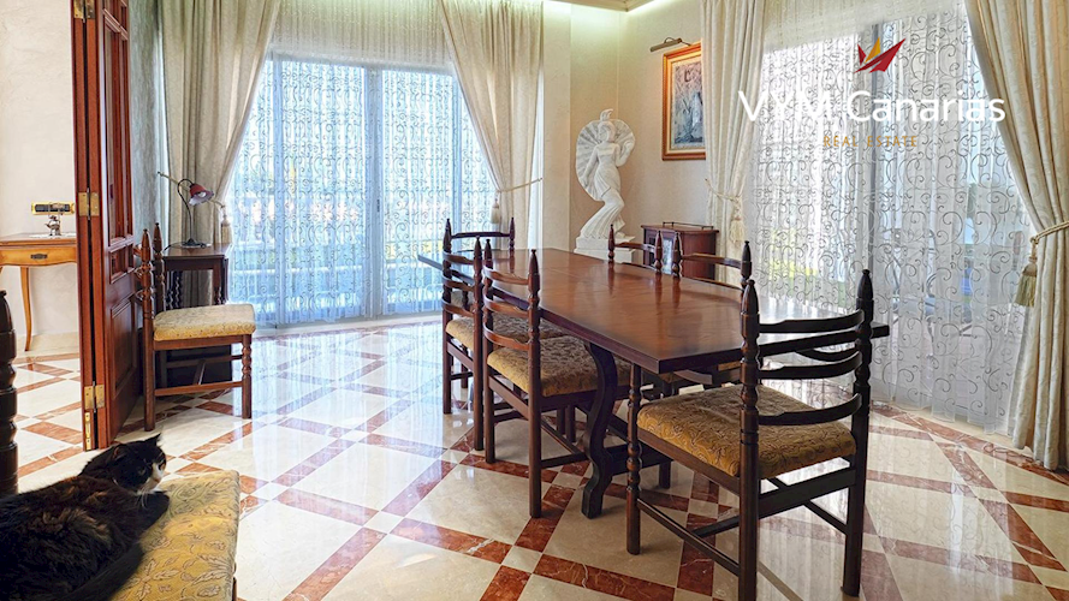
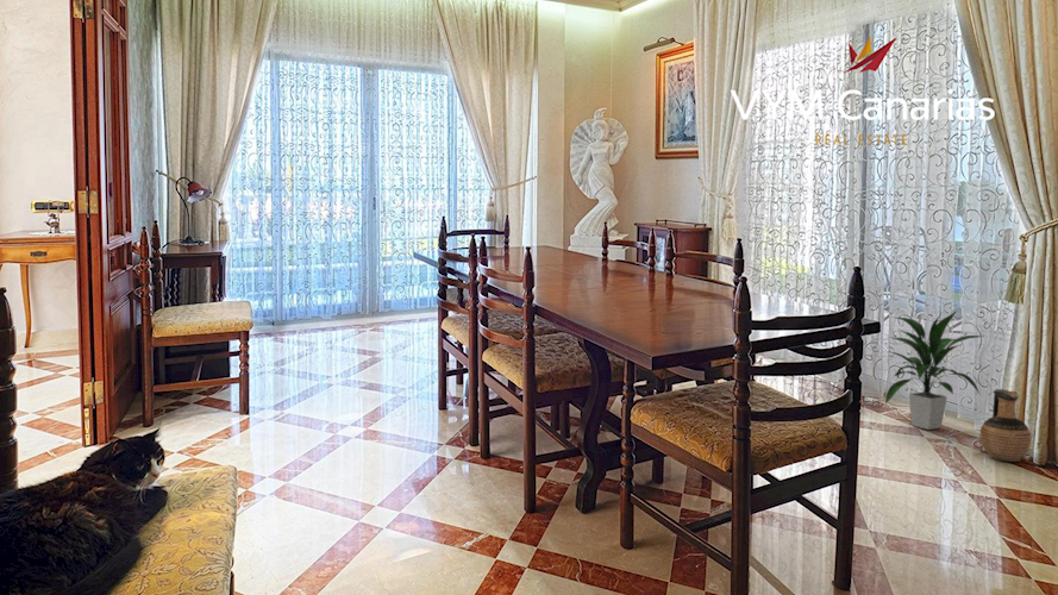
+ indoor plant (924, 367)
+ ceramic jug (1006, 424)
